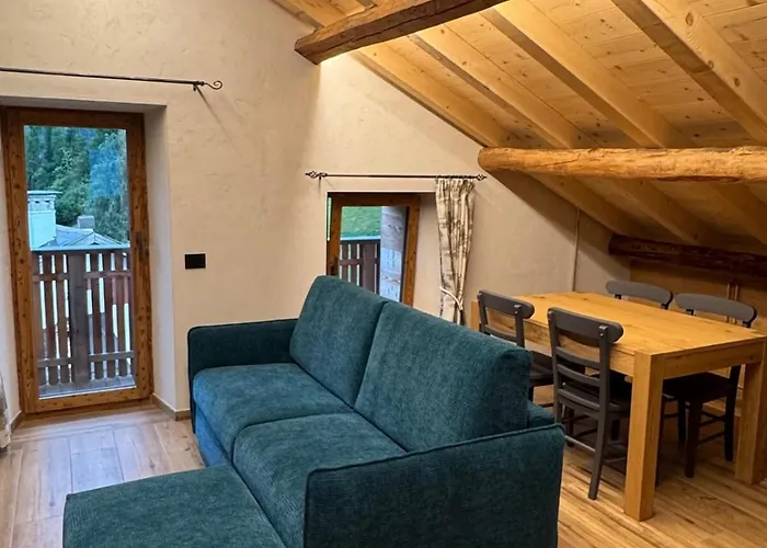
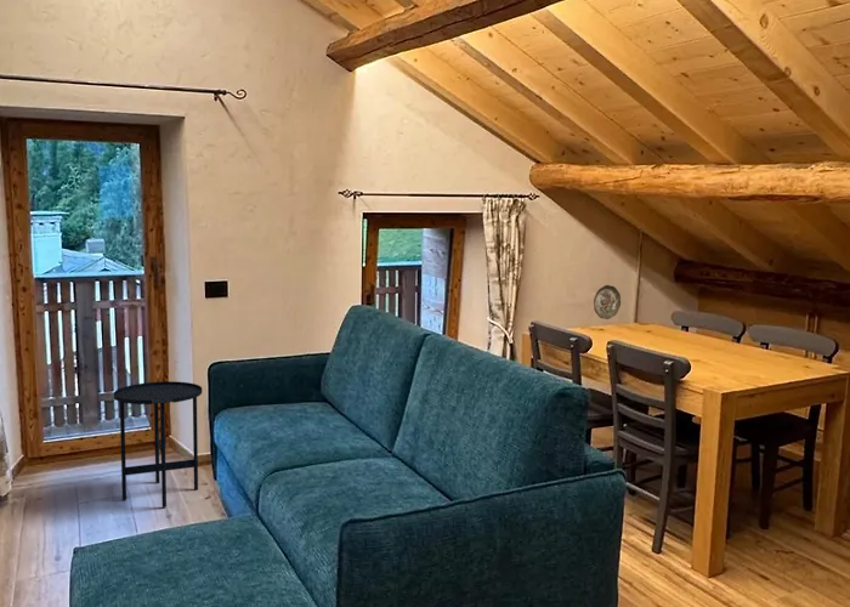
+ side table (159, 442)
+ decorative plate (606, 301)
